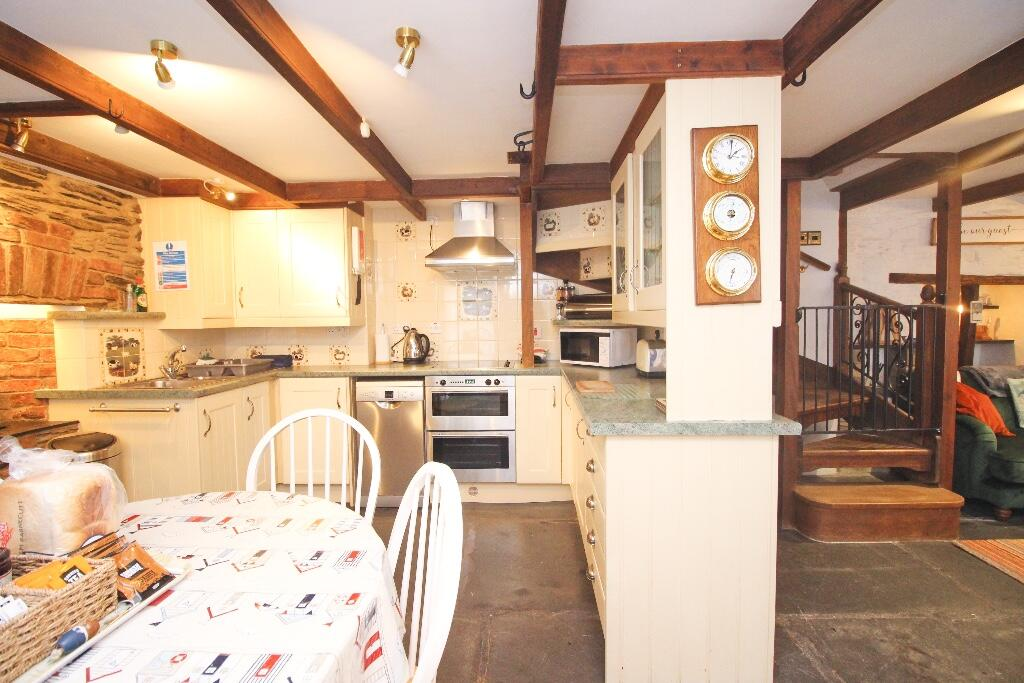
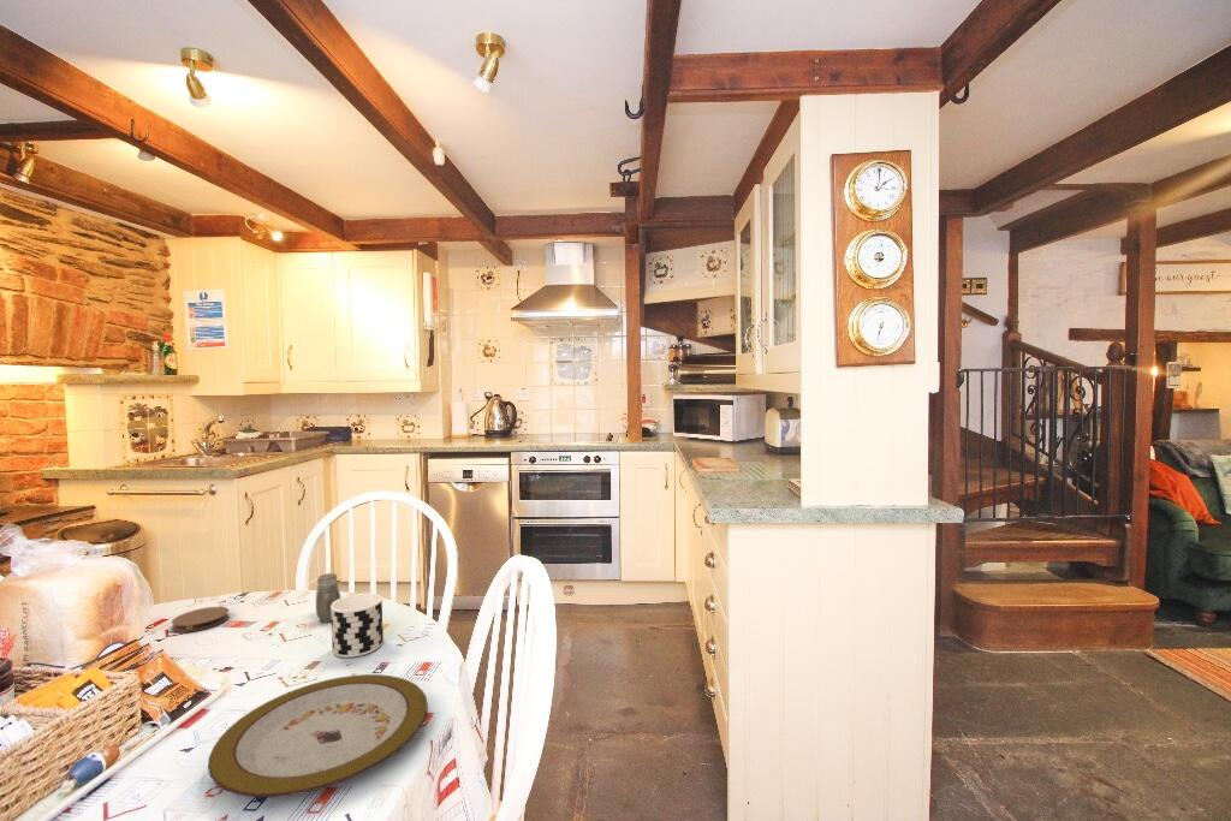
+ cup (356, 620)
+ salt and pepper shaker (327, 596)
+ plate (327, 731)
+ coaster (201, 618)
